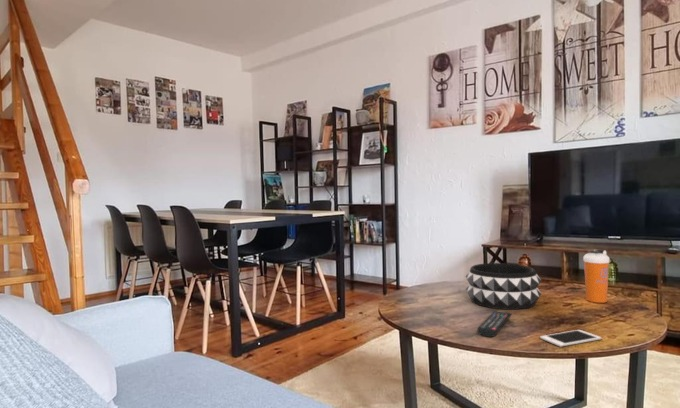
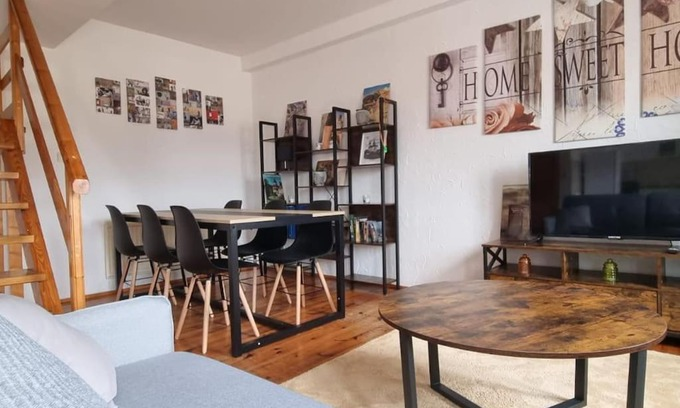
- decorative bowl (502, 284)
- cell phone (570, 337)
- remote control (495, 322)
- shaker bottle (596, 275)
